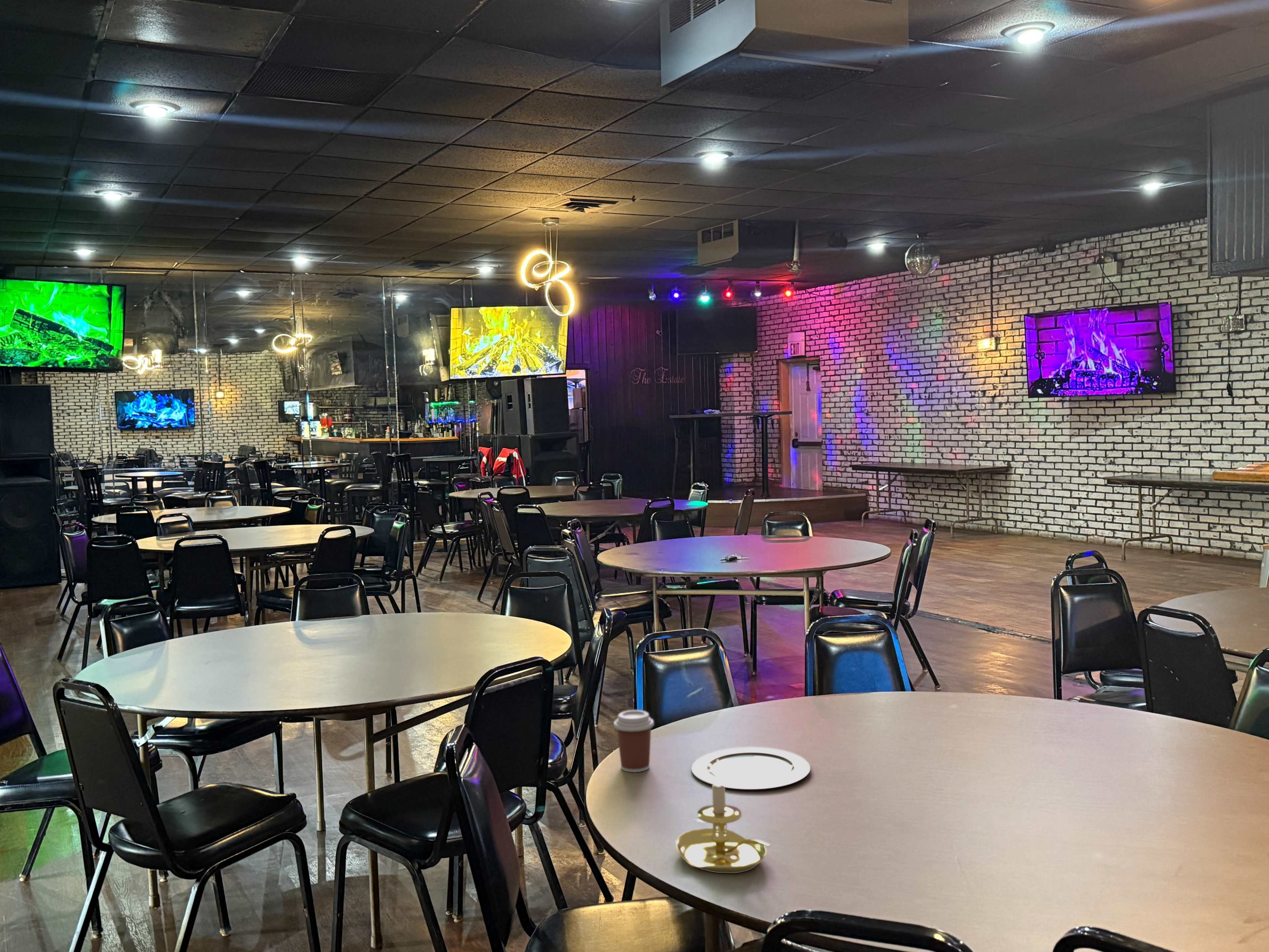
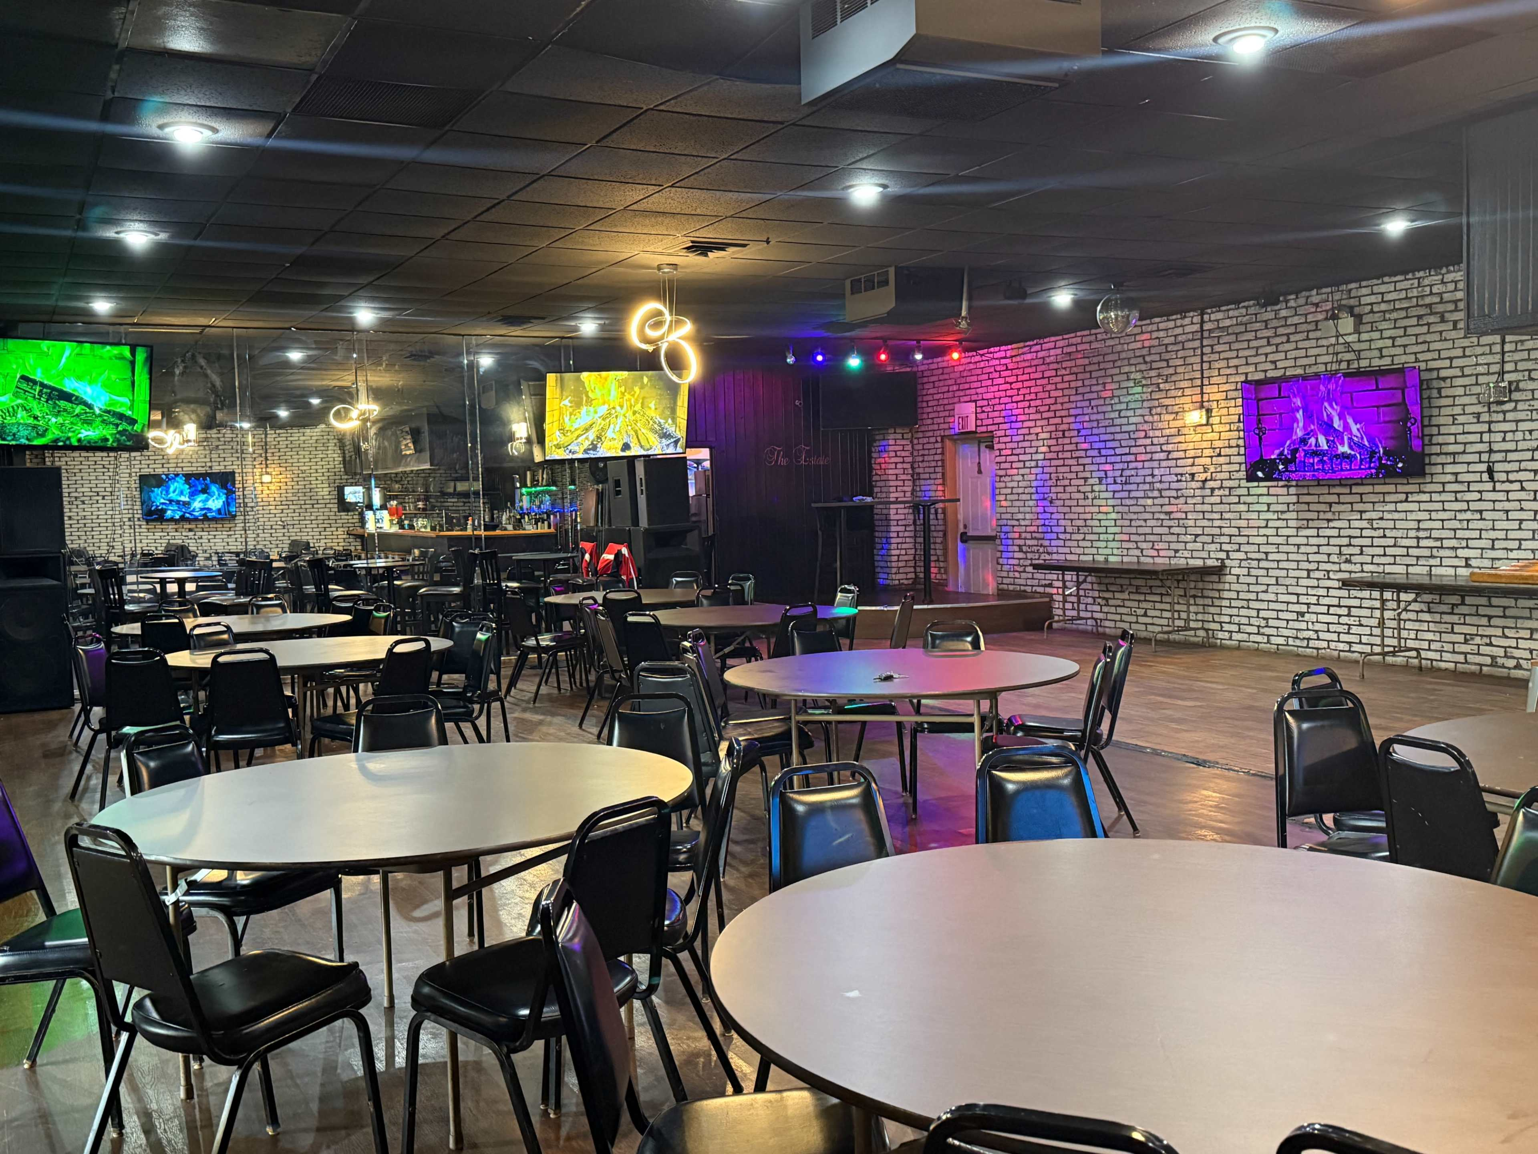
- coffee cup (634, 741)
- candle holder (725, 810)
- plate (750, 768)
